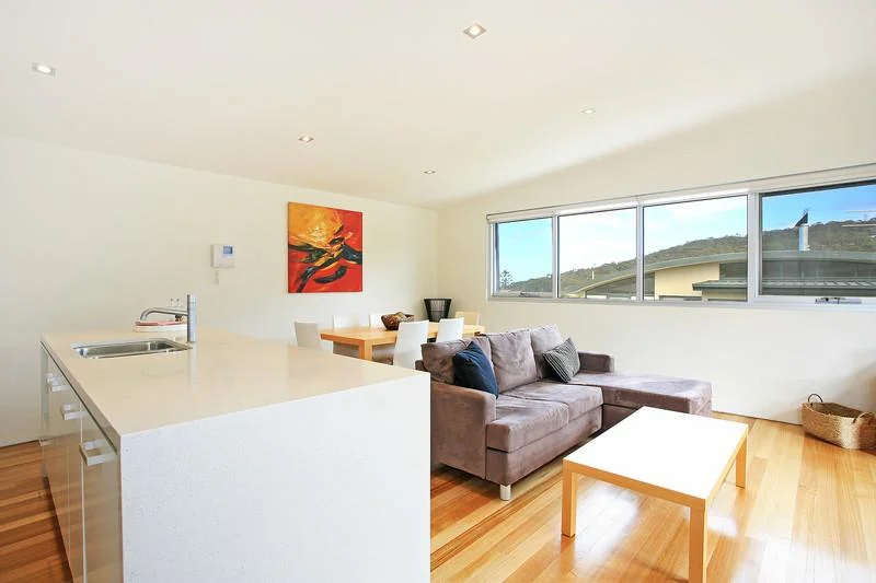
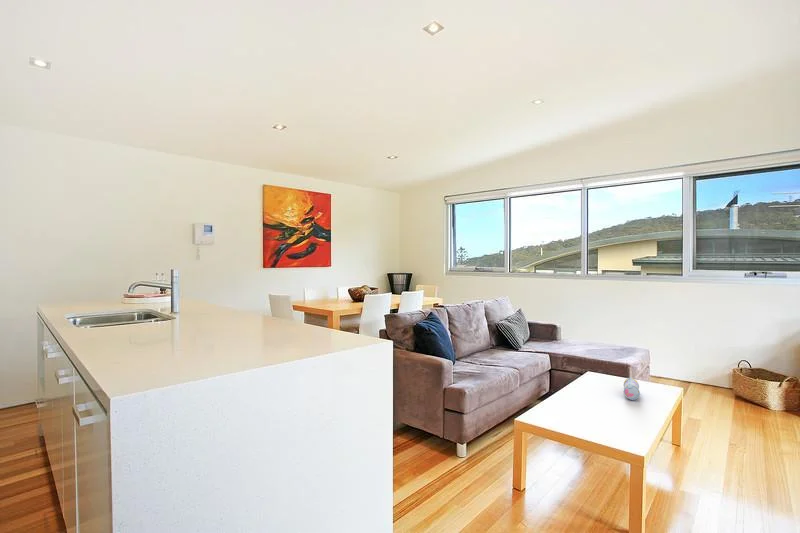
+ pencil case (631, 388)
